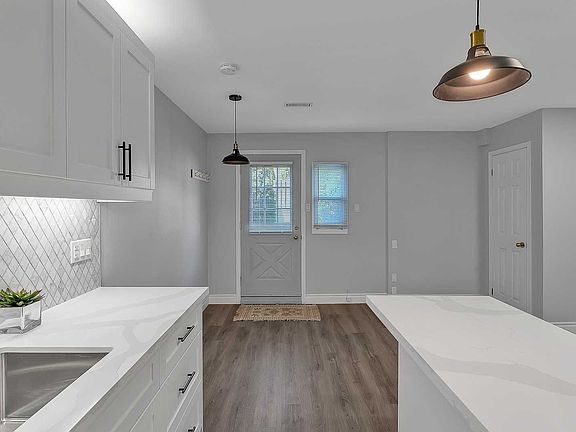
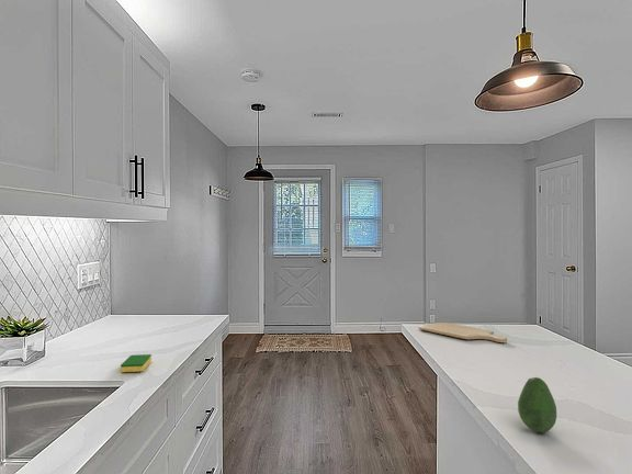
+ dish sponge (136, 362)
+ fruit (537, 404)
+ chopping board (465, 331)
